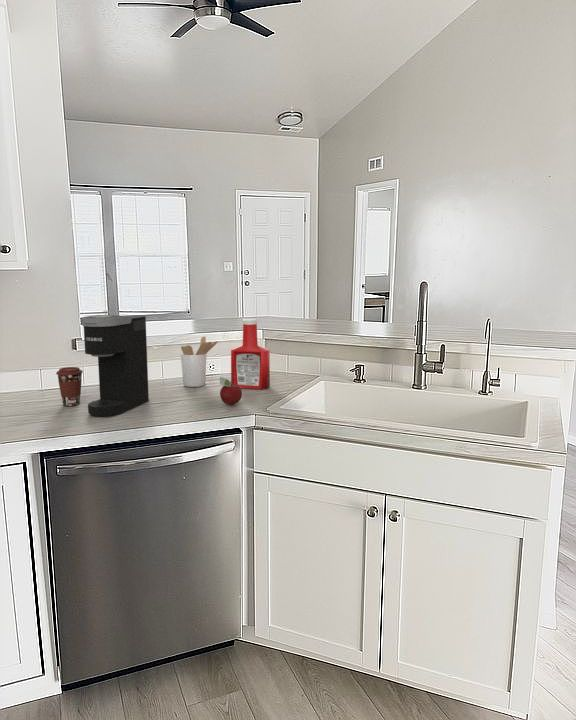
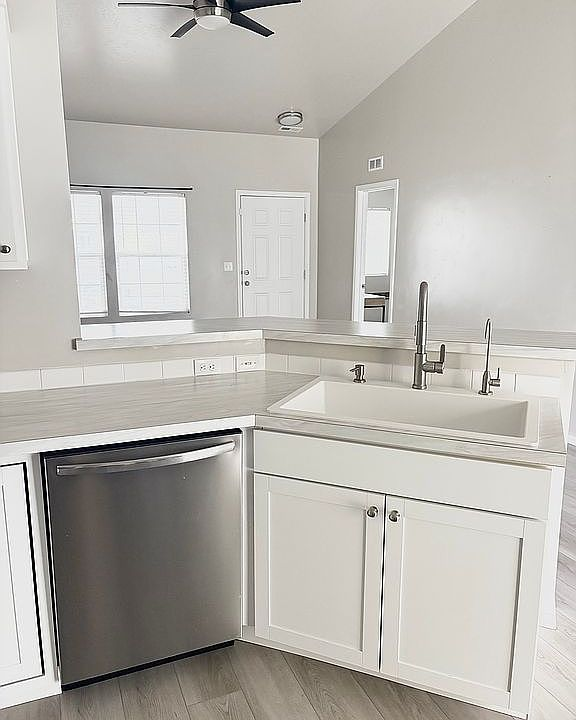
- soap bottle (250, 353)
- utensil holder (198, 361)
- coffee cup (70, 386)
- coffee maker (117, 361)
- fruit (230, 390)
